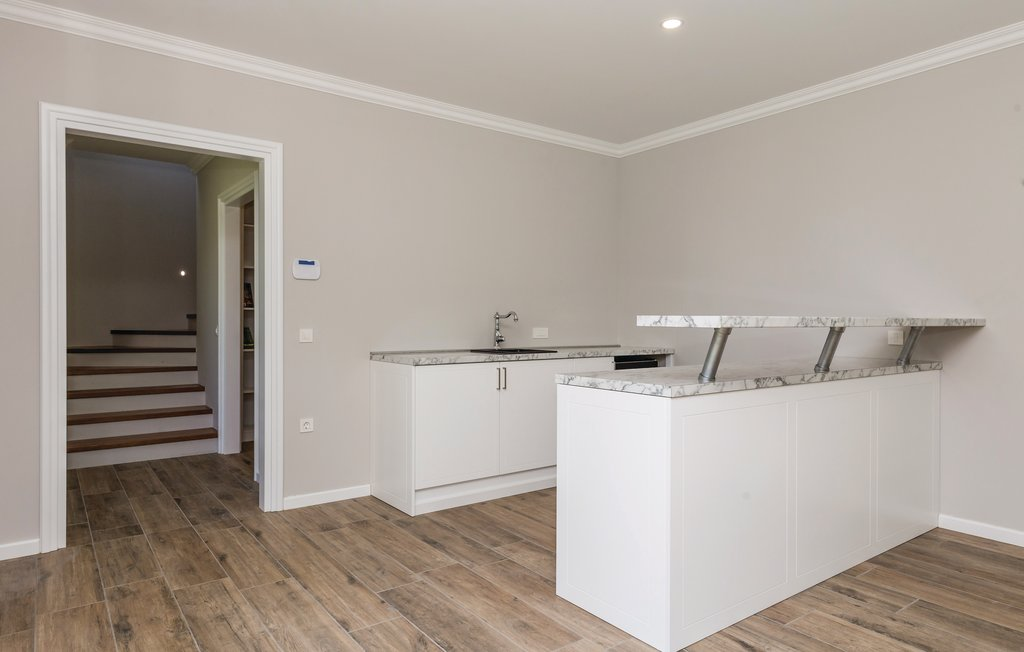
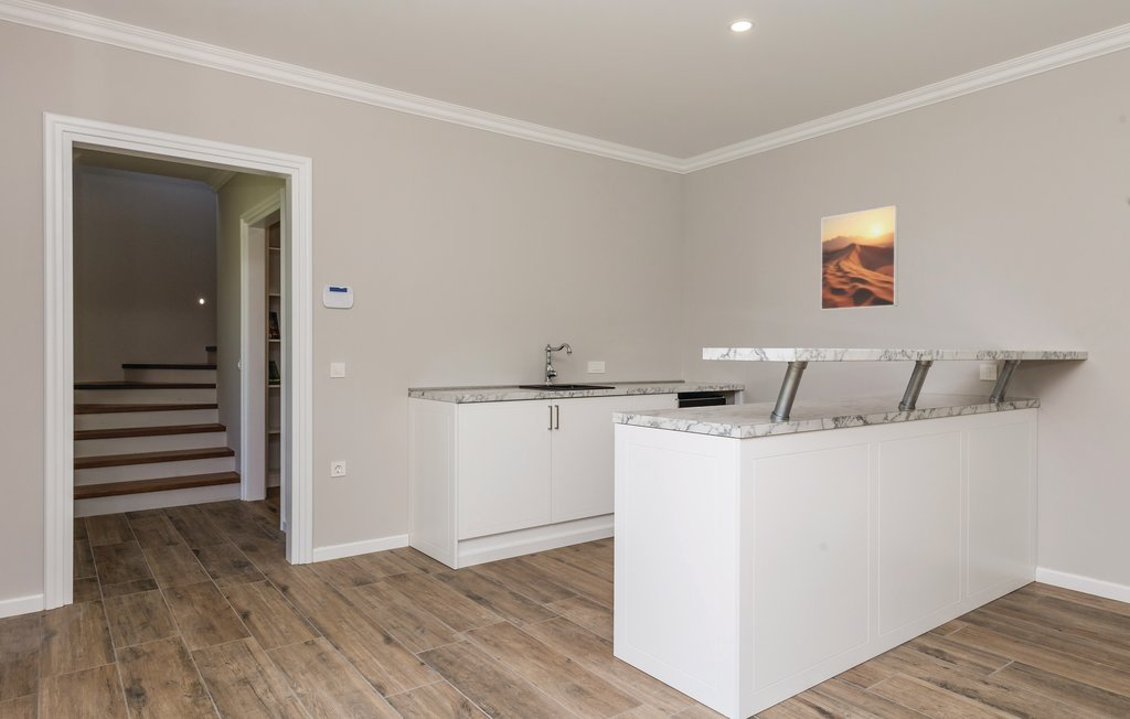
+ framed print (857, 259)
